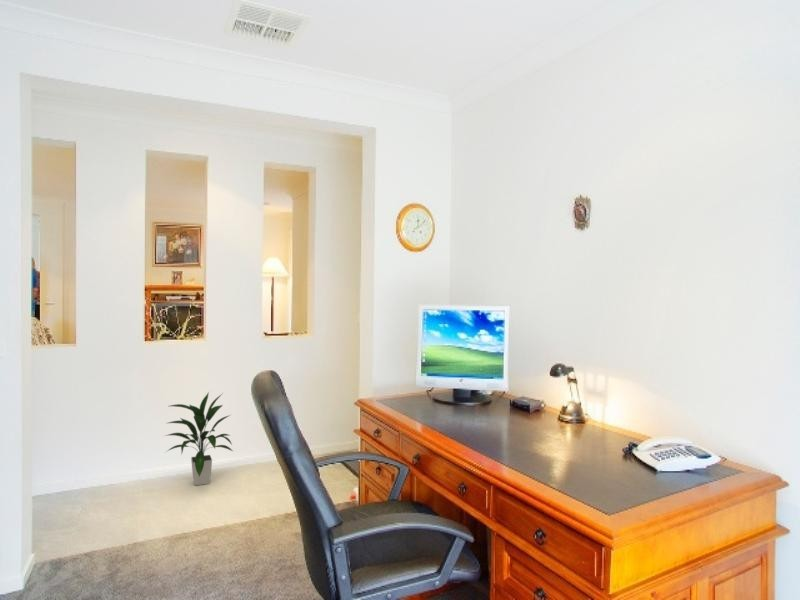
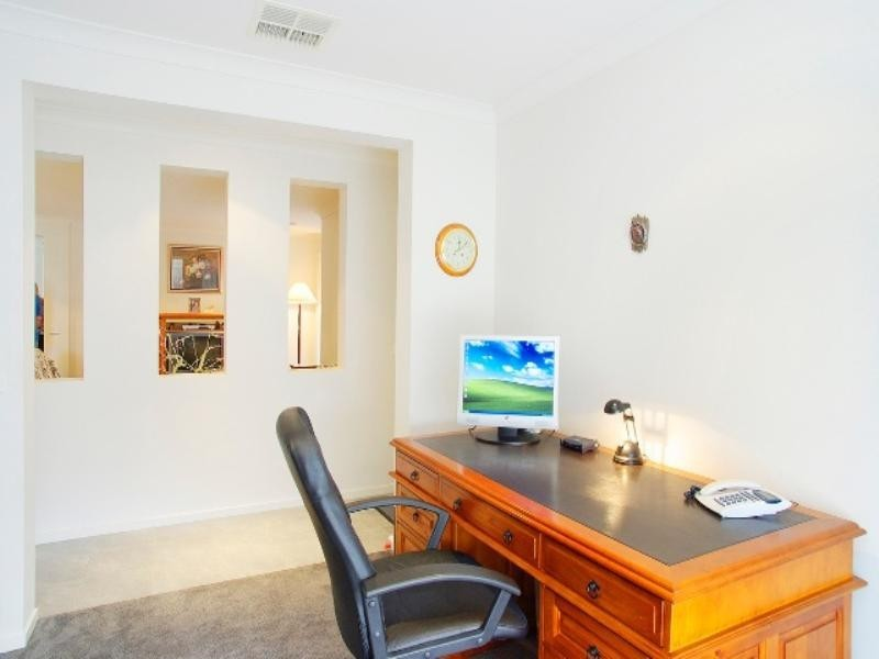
- indoor plant (200, 437)
